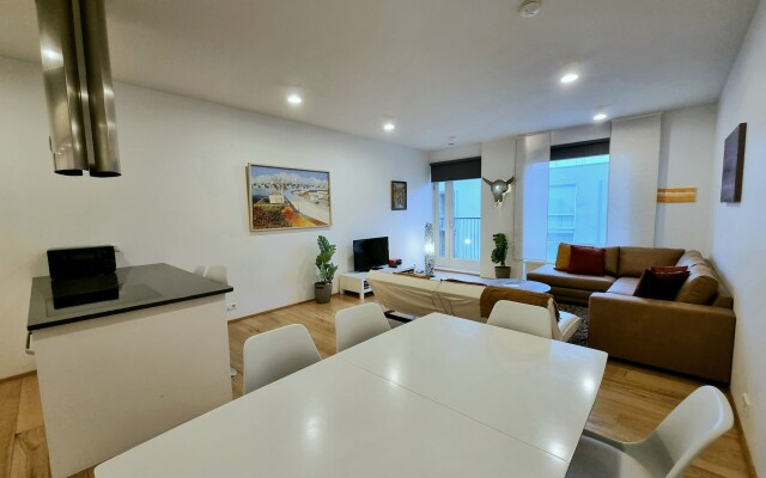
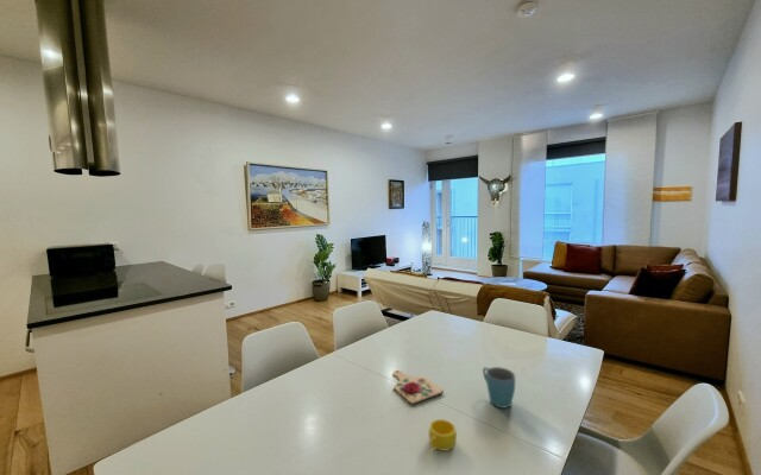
+ cutting board (410, 380)
+ mug (496, 385)
+ cup (440, 437)
